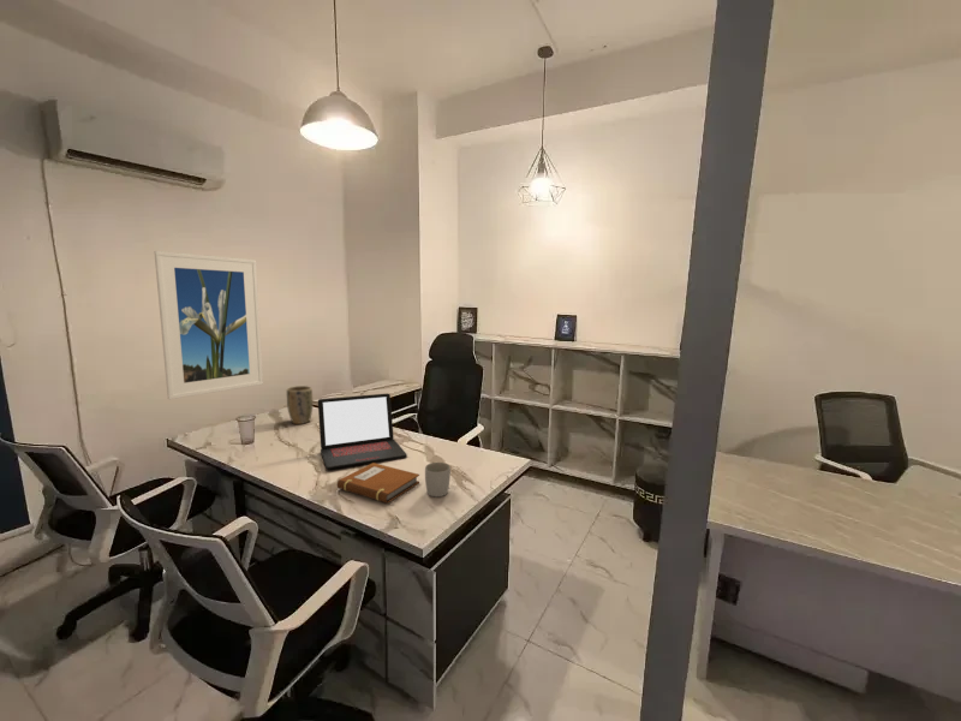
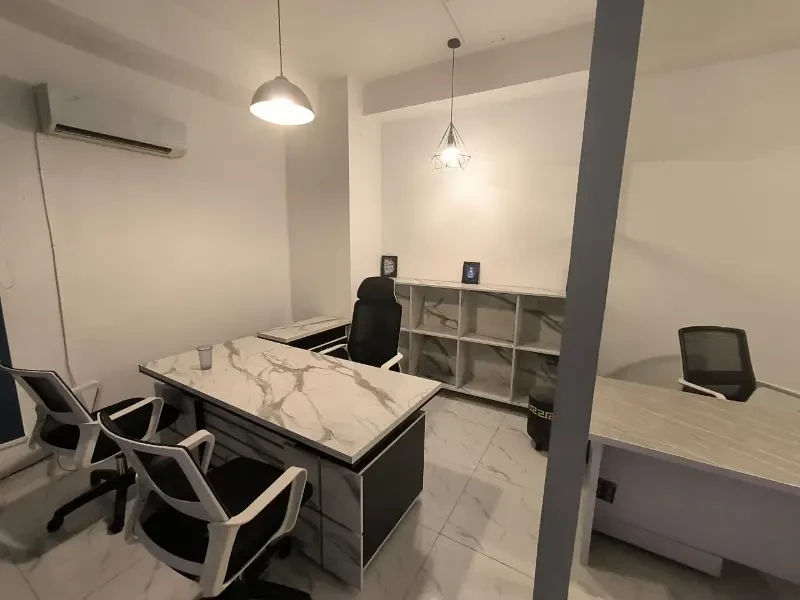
- plant pot (299, 405)
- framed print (214, 324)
- laptop (362, 428)
- mug (440, 477)
- notebook (377, 481)
